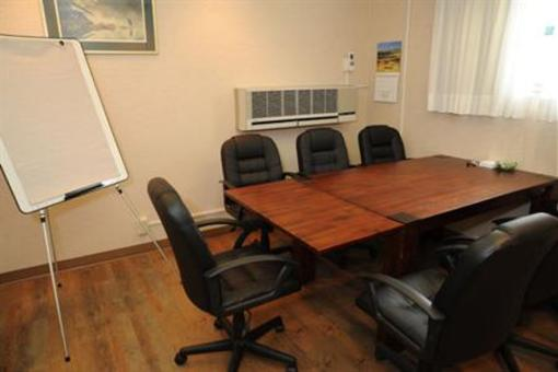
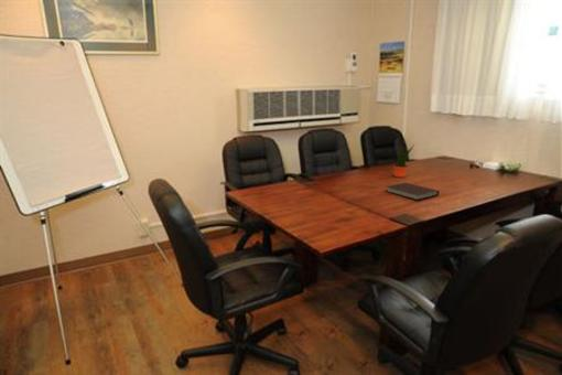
+ potted plant (403, 159)
+ notebook (411, 190)
